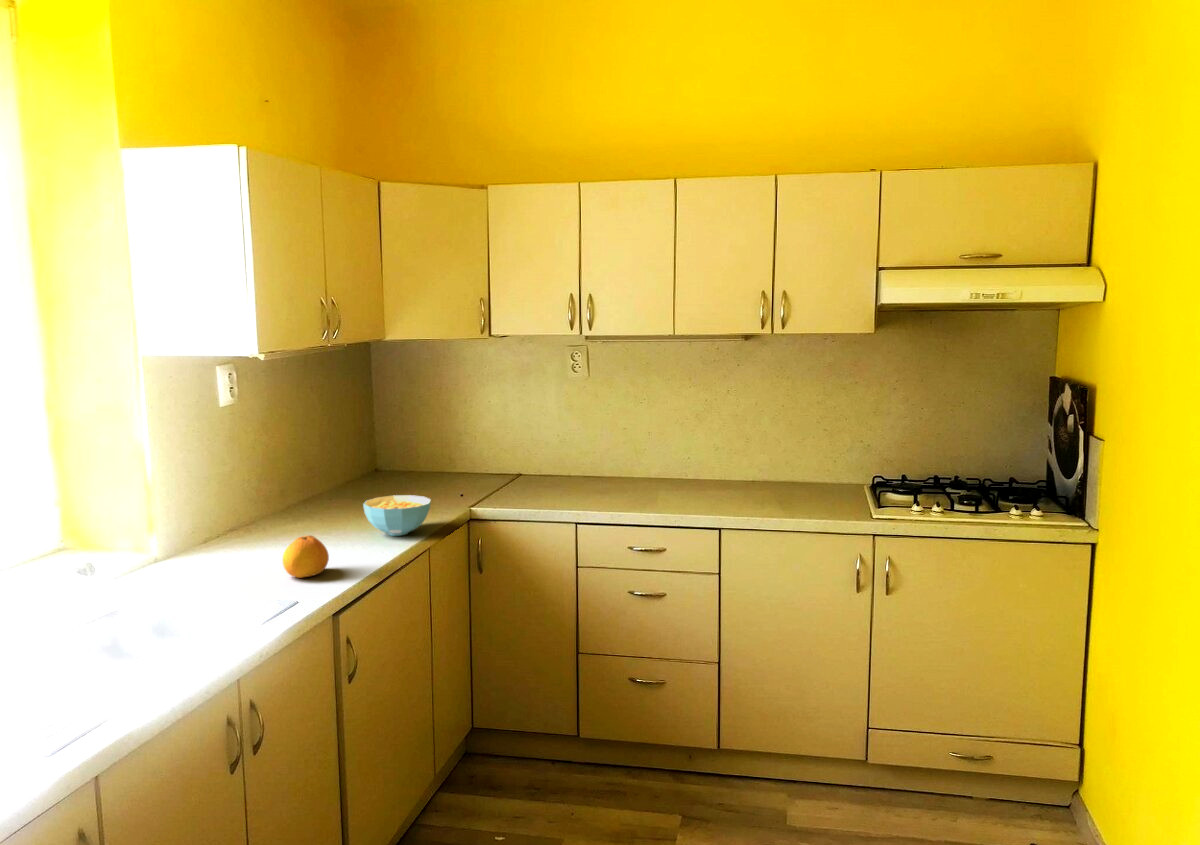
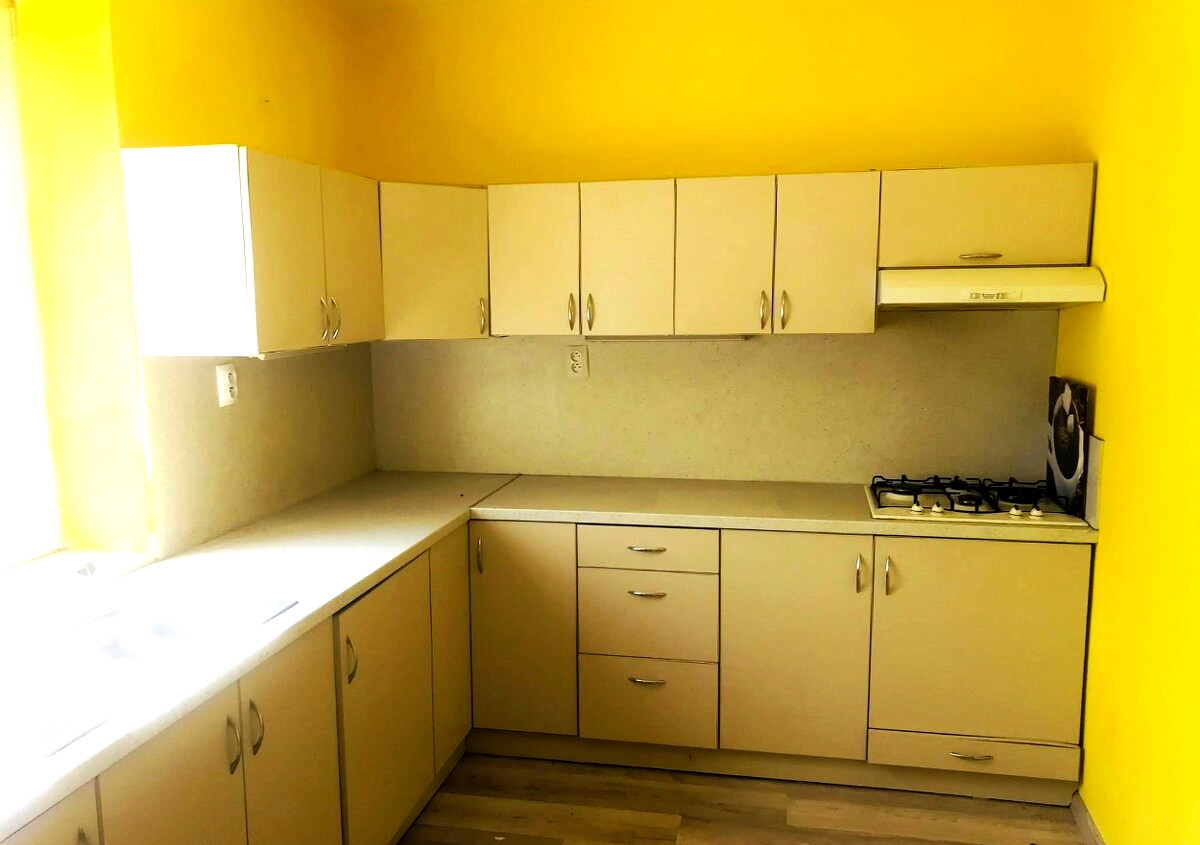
- fruit (305, 555)
- cereal bowl (397, 517)
